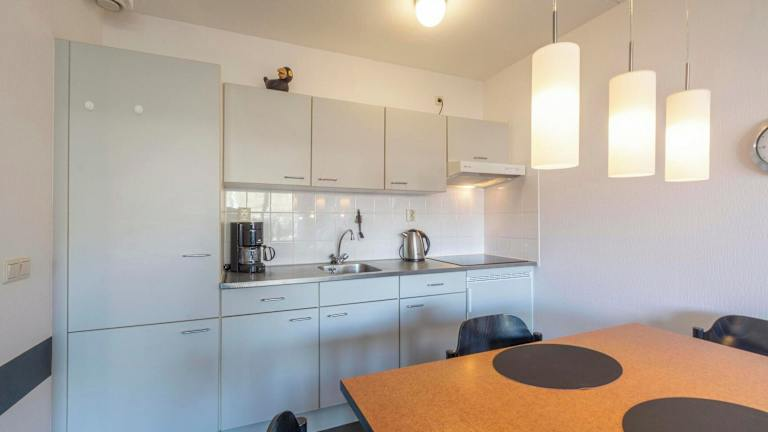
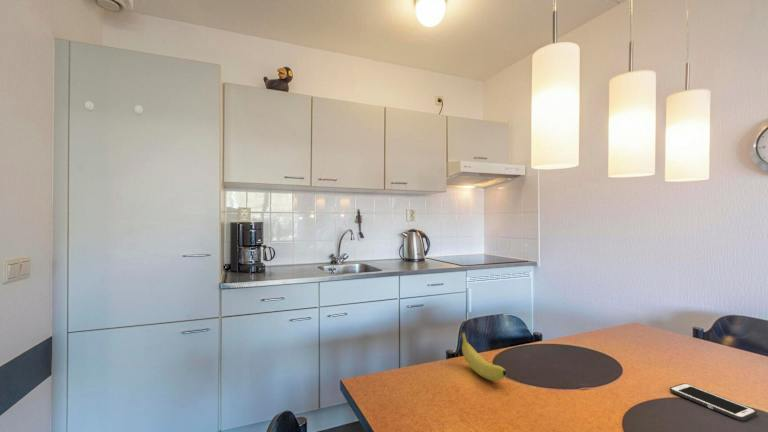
+ fruit (481, 358)
+ cell phone (710, 400)
